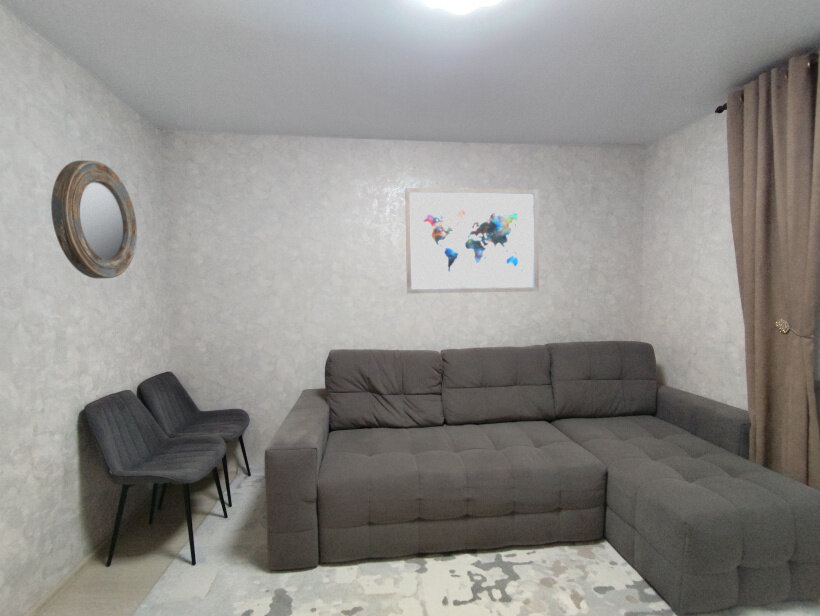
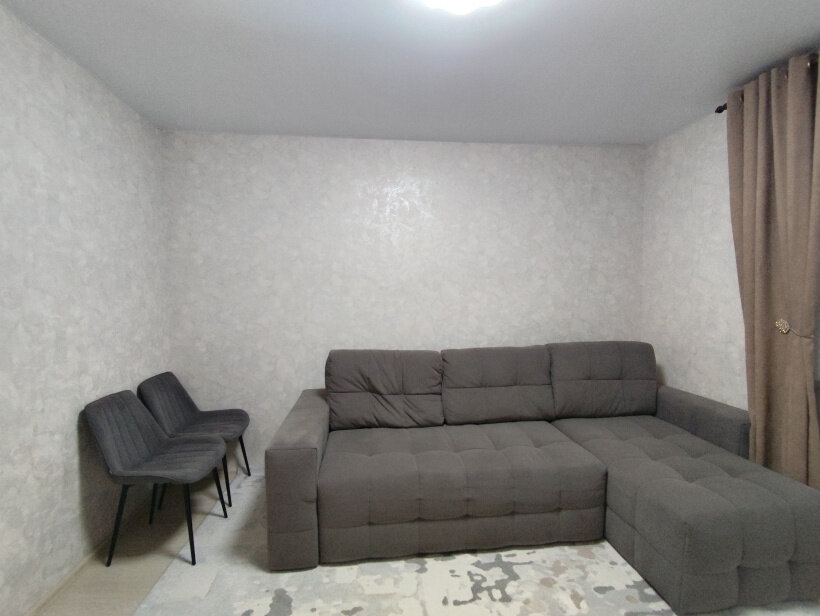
- wall art (473, 240)
- home mirror (100, 221)
